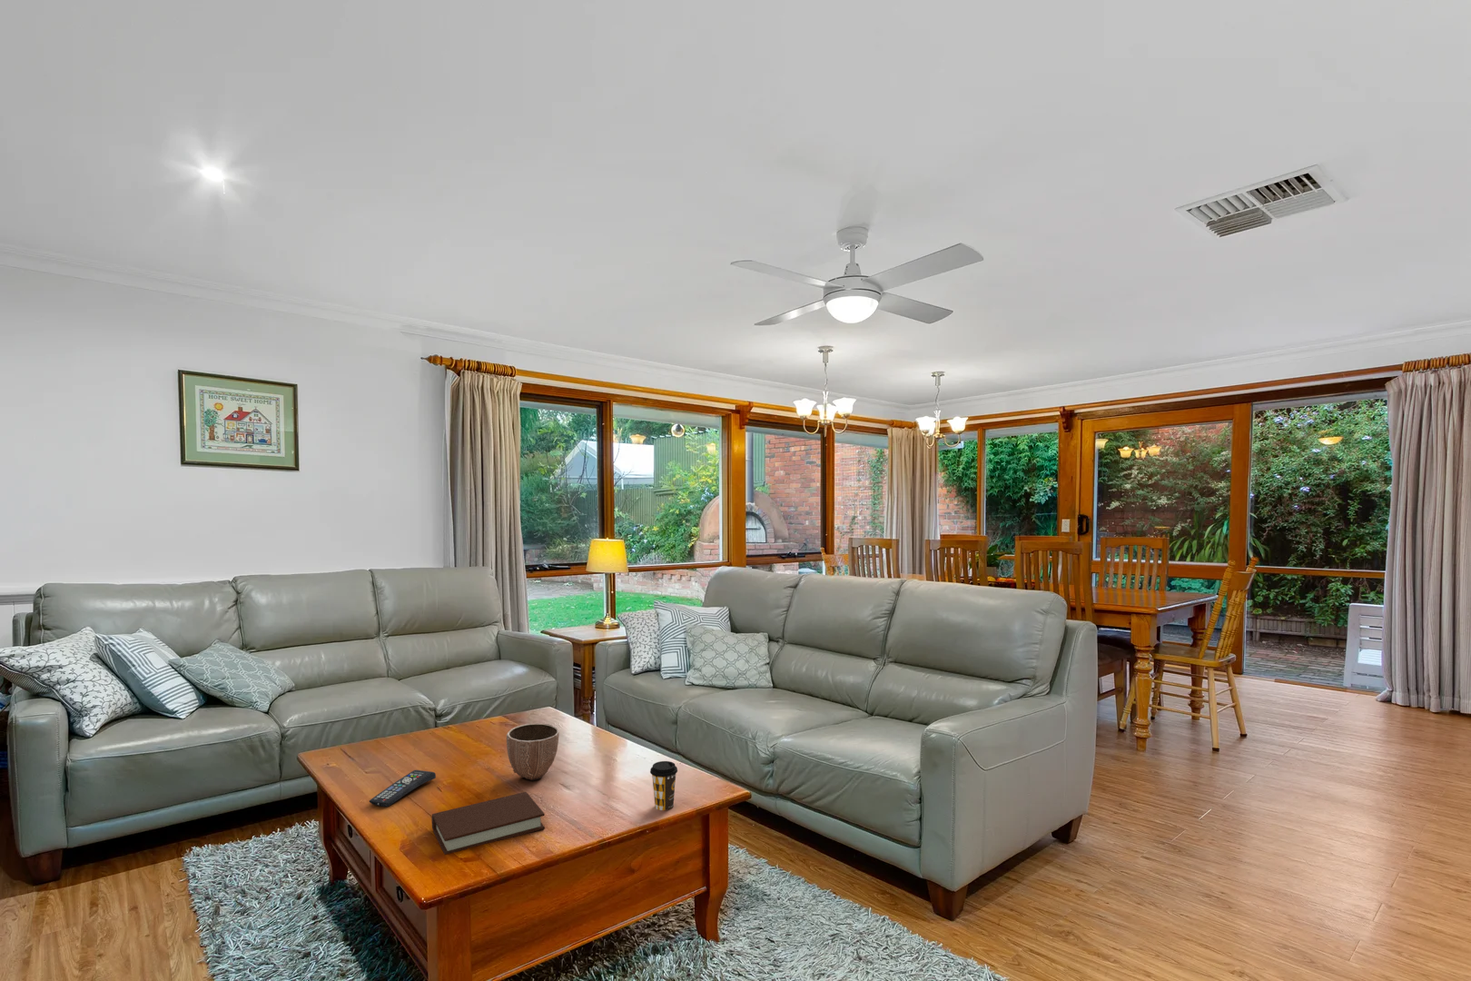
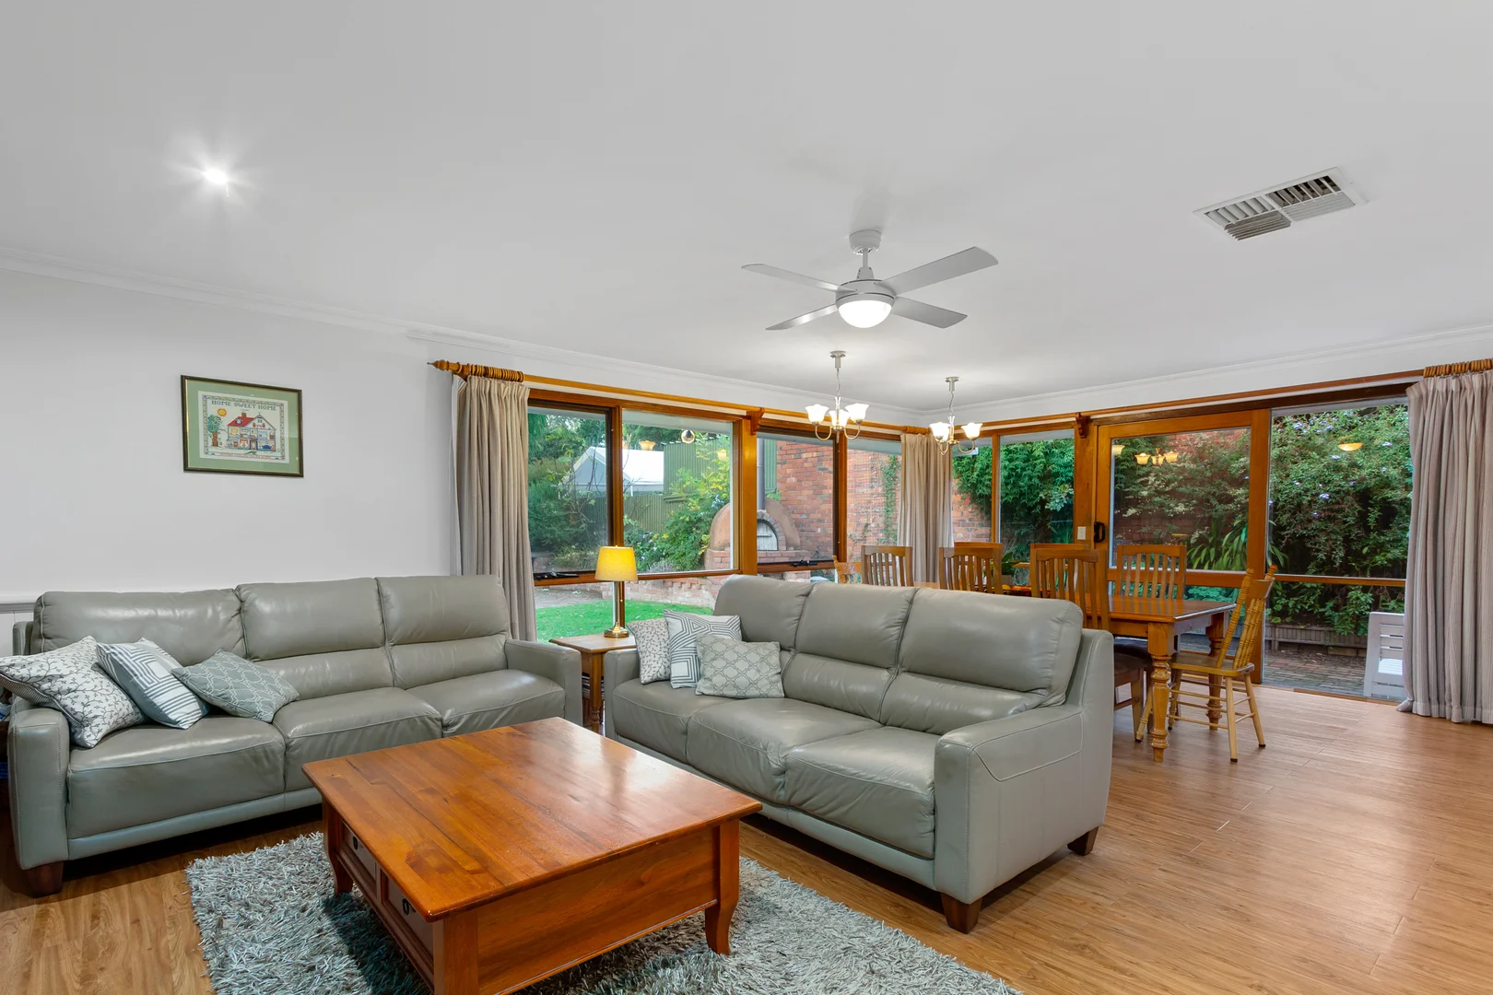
- book (488, 820)
- coffee cup (663, 786)
- decorative bowl (533, 754)
- remote control (404, 786)
